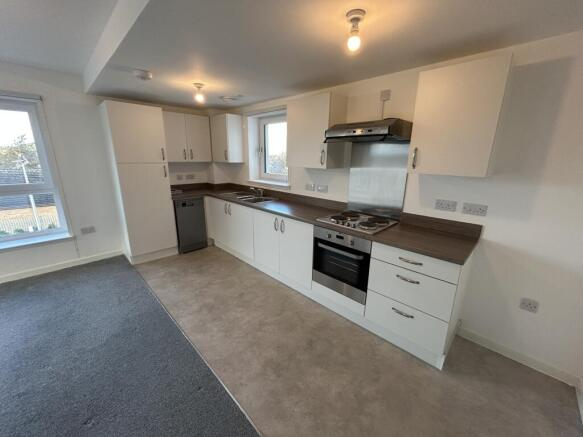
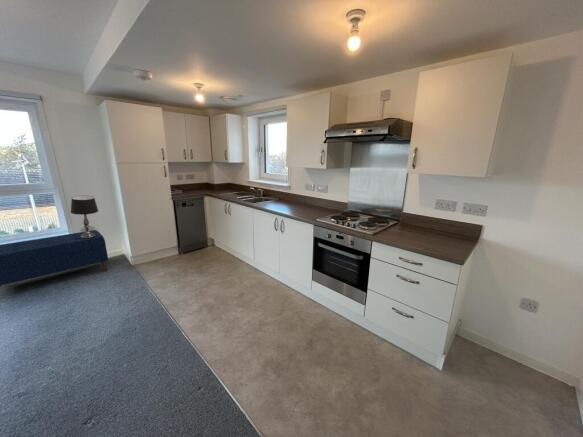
+ table lamp (84, 217)
+ bench (51, 260)
